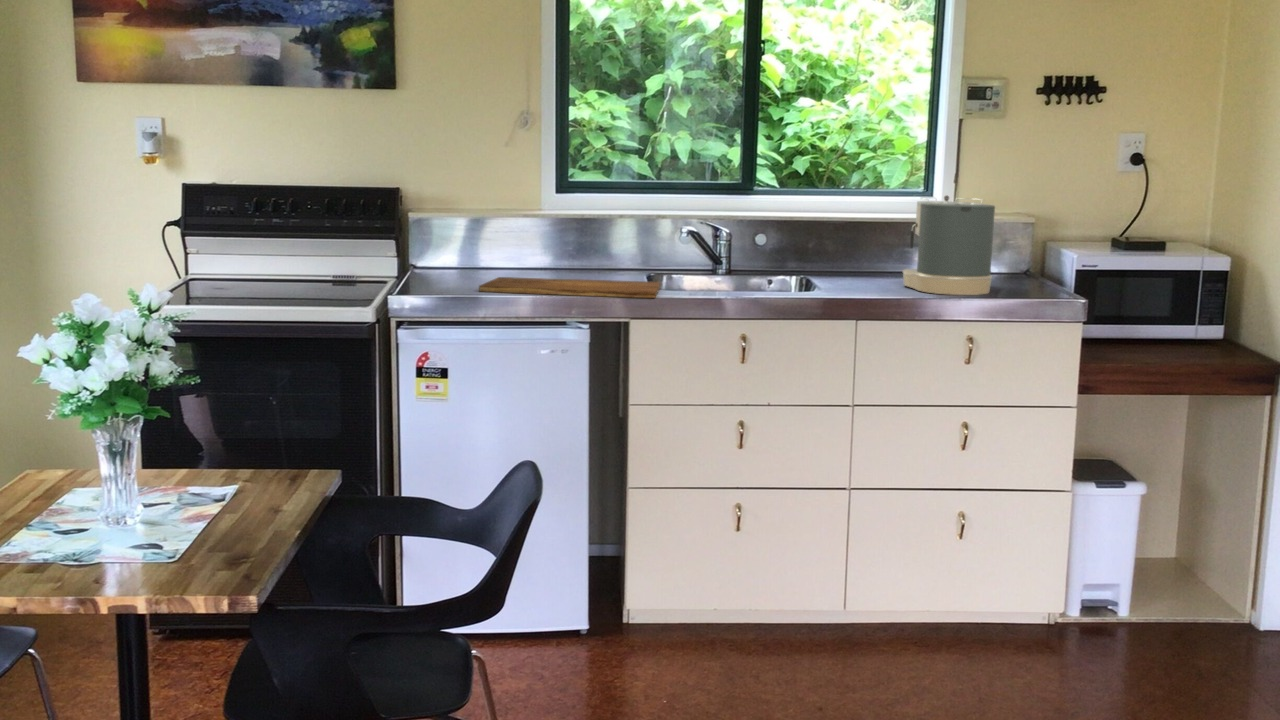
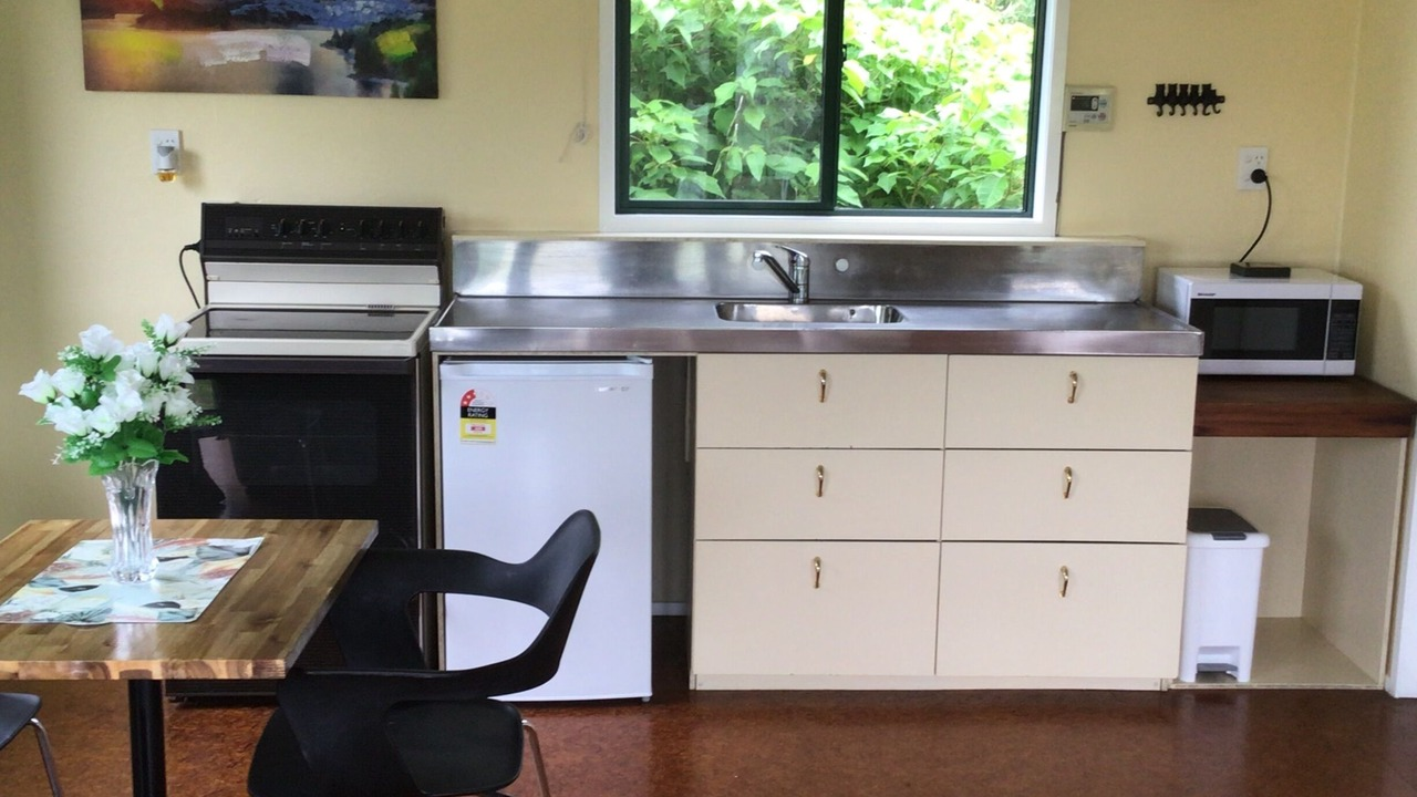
- coffee maker (948, 241)
- cutting board (572, 287)
